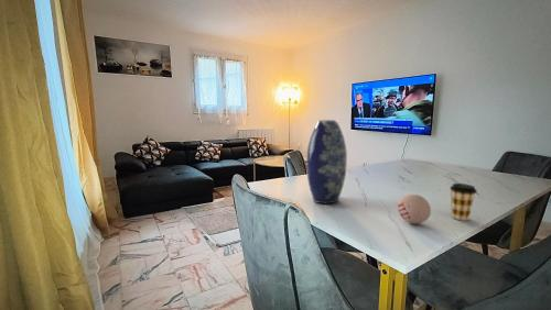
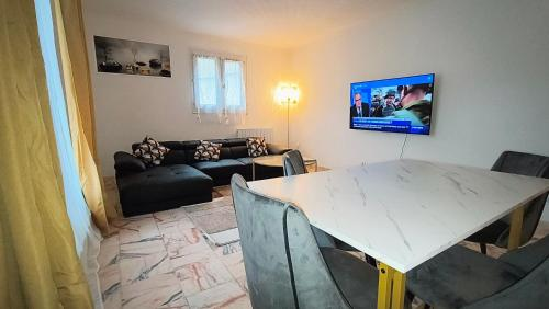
- coffee cup (462, 201)
- vase (326, 160)
- decorative ball (413, 208)
